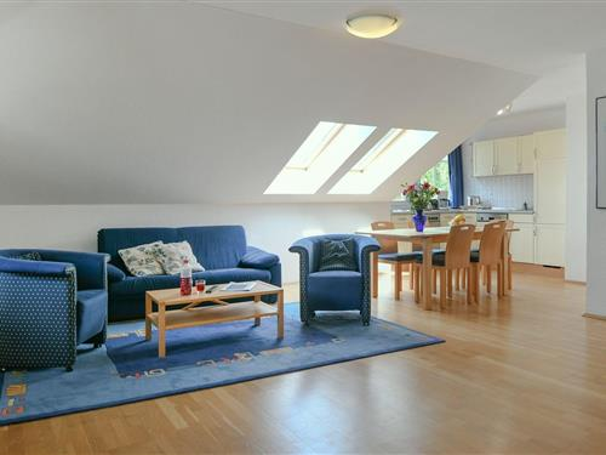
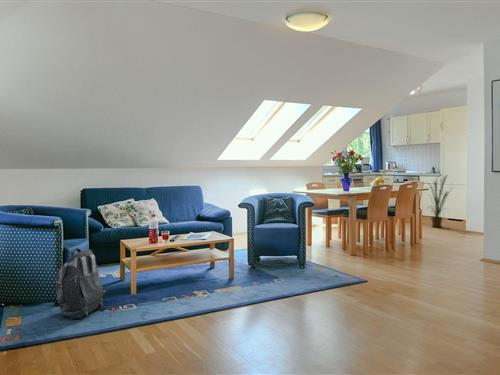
+ house plant (437, 200)
+ backpack (81, 280)
